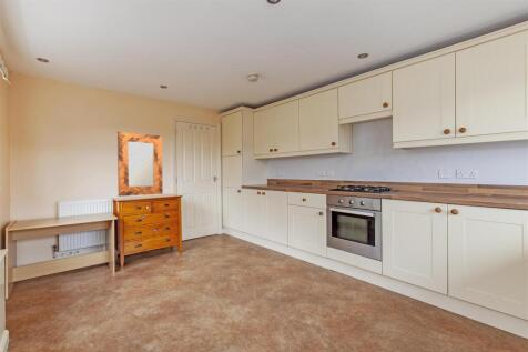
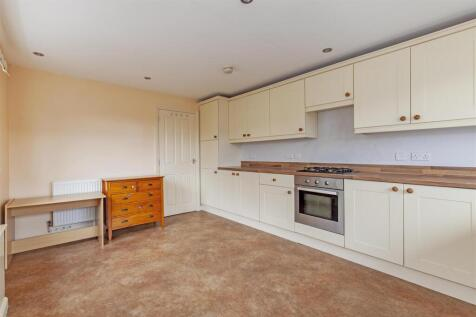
- home mirror (141, 164)
